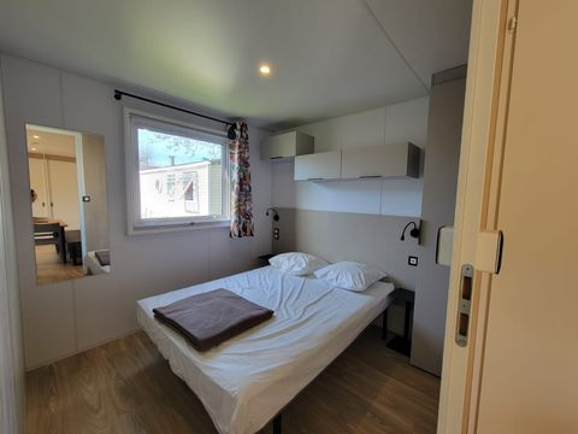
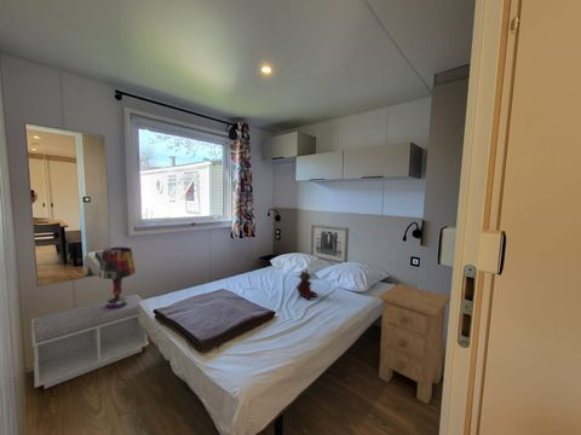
+ stuffed bear (306, 283)
+ wall art (328, 243)
+ nightstand (410, 338)
+ bench (94, 334)
+ table lamp (116, 277)
